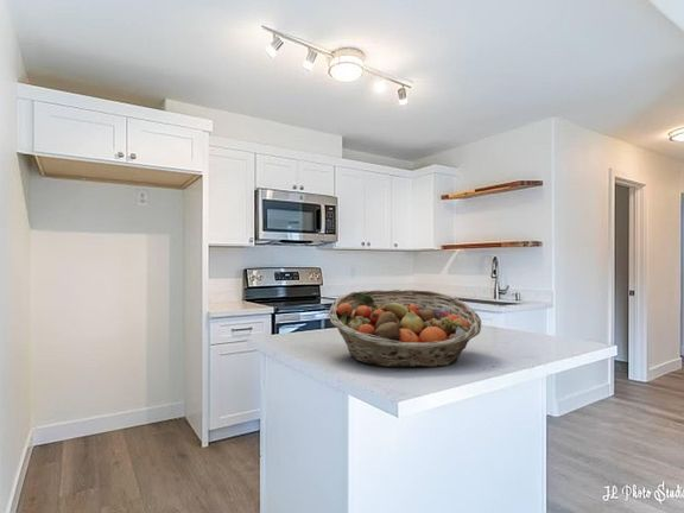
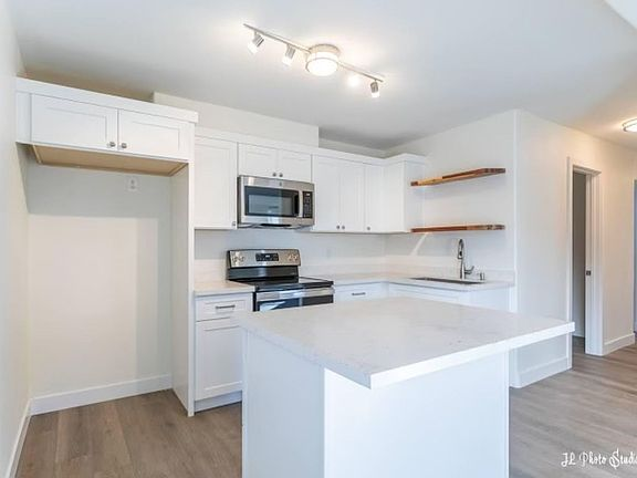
- fruit basket (403, 324)
